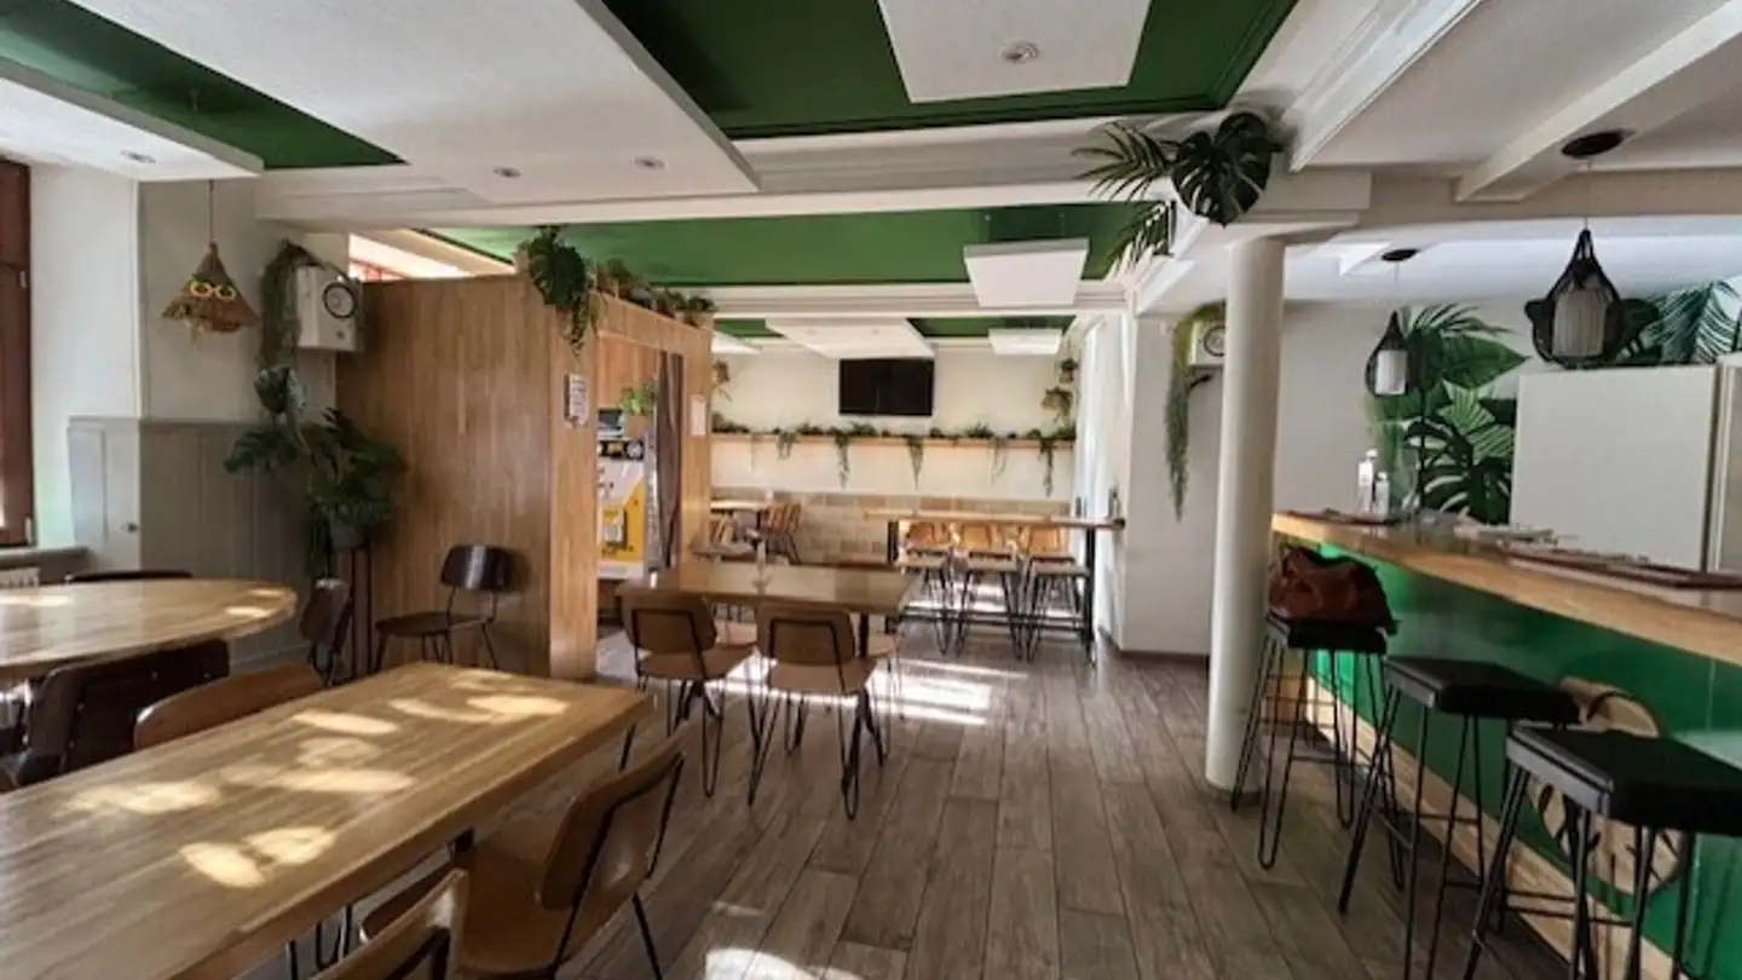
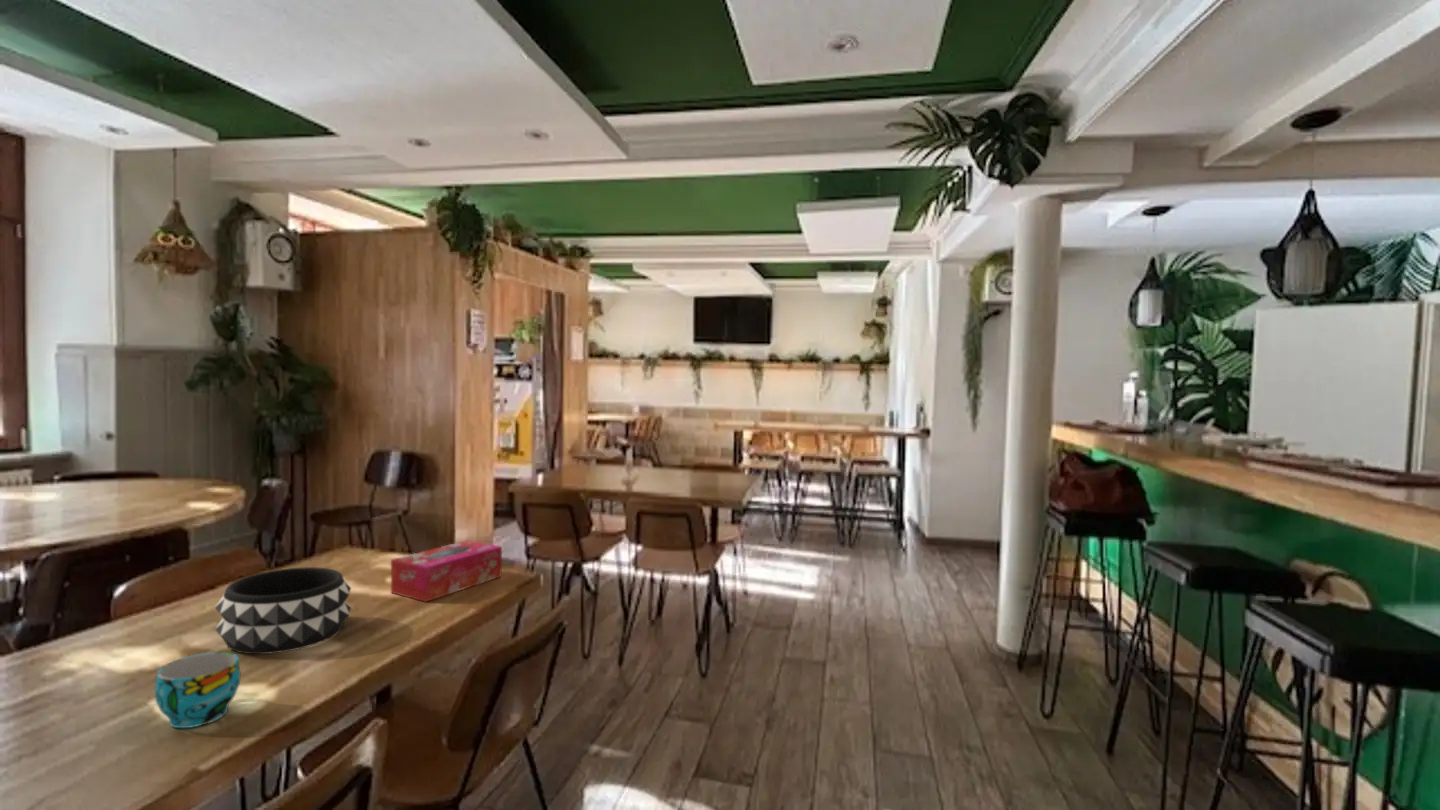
+ tissue box (448, 568)
+ decorative bowl (286, 607)
+ cup (197, 689)
